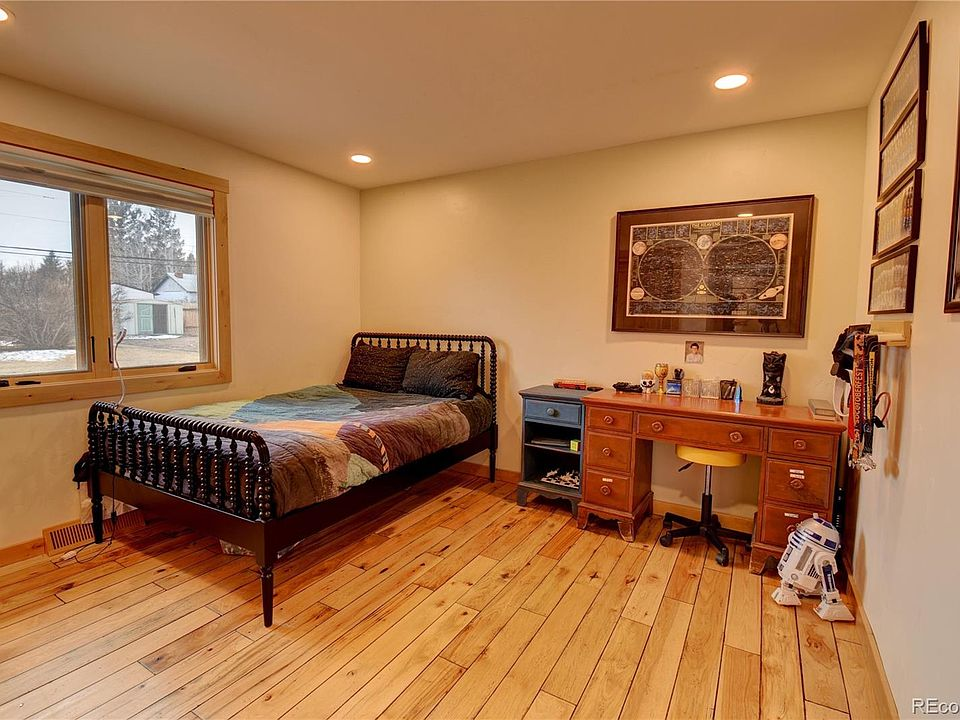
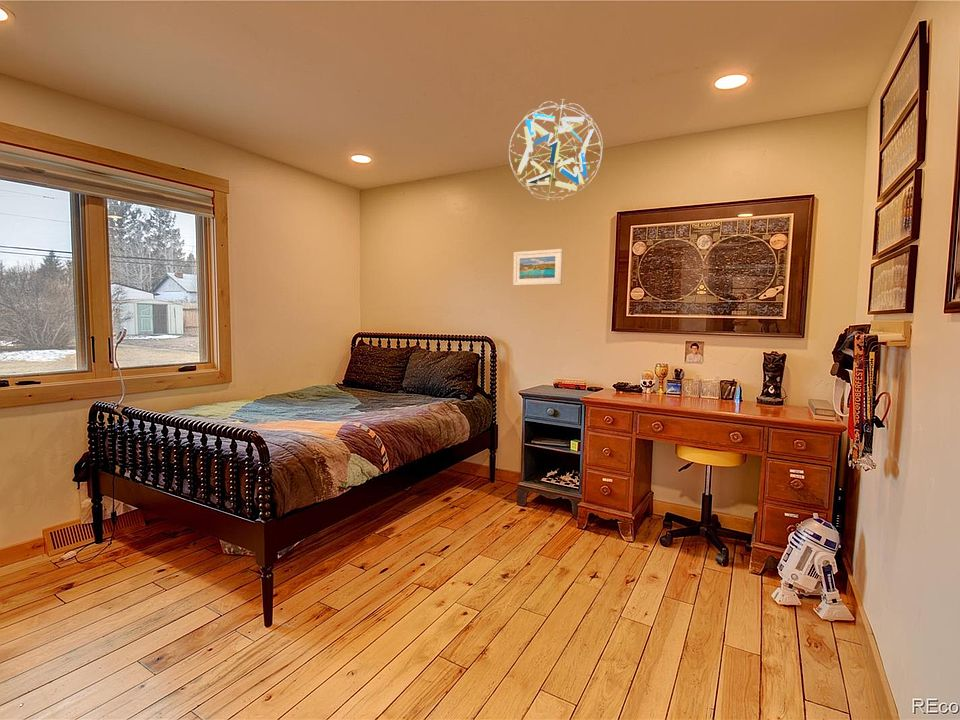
+ hanging mobile (555, 152)
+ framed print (537, 267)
